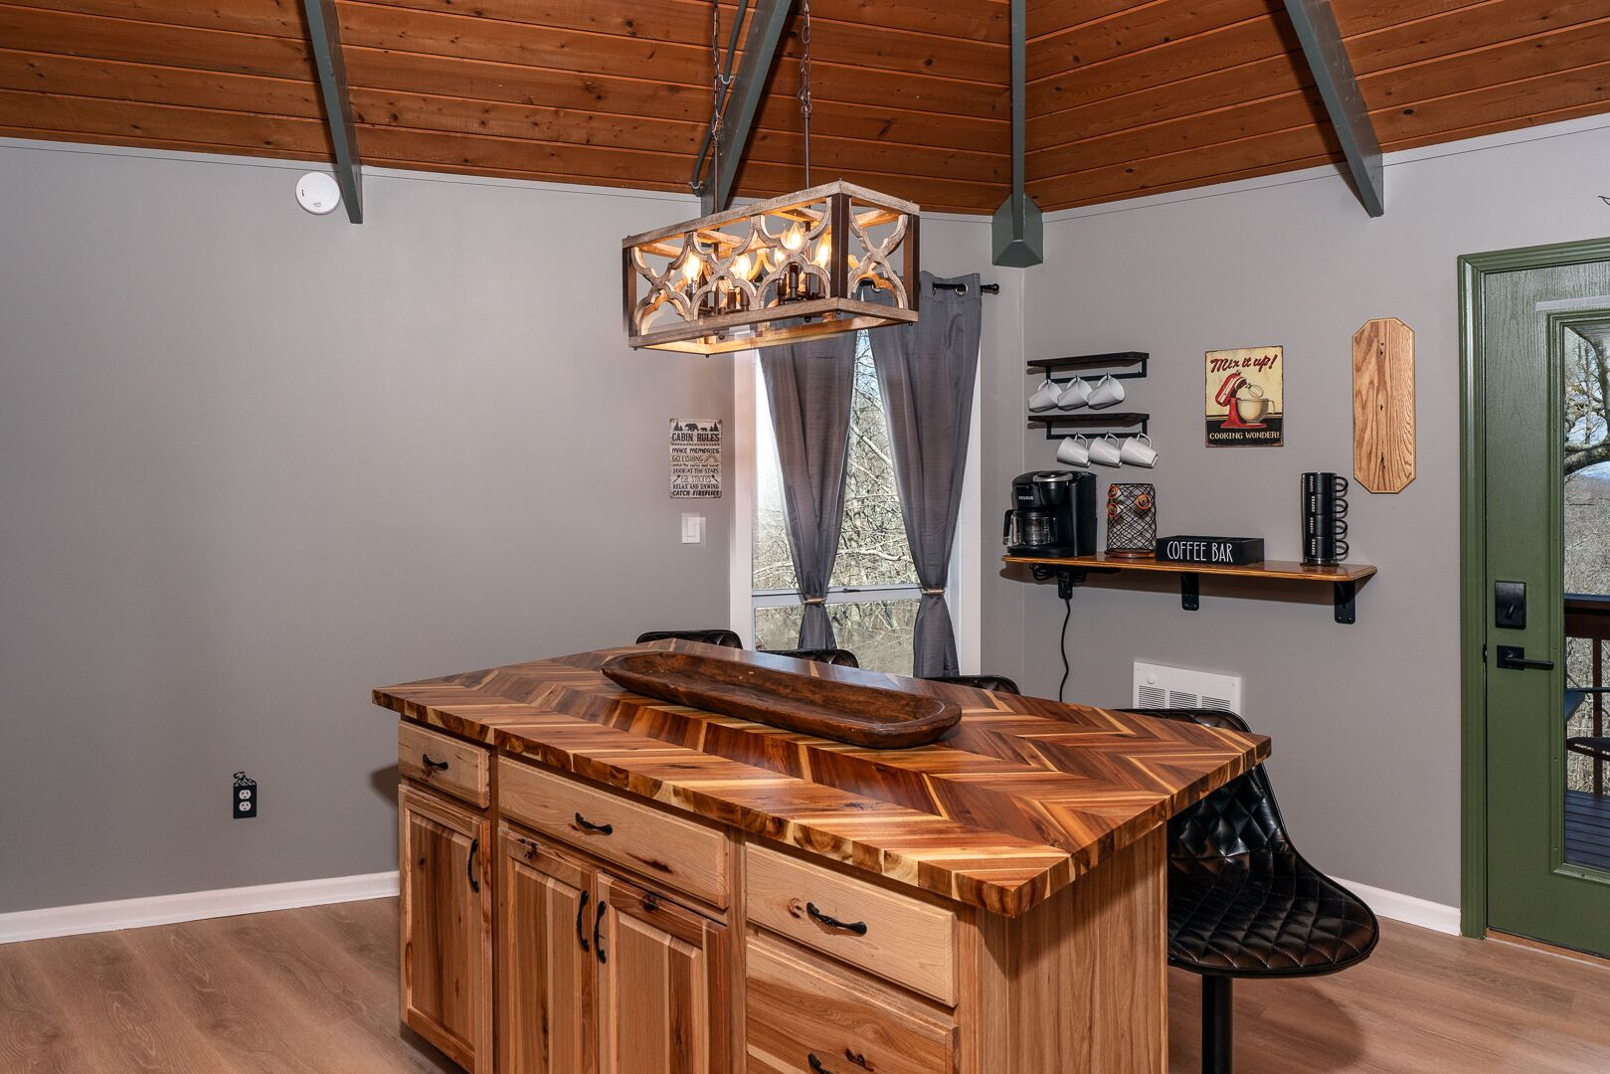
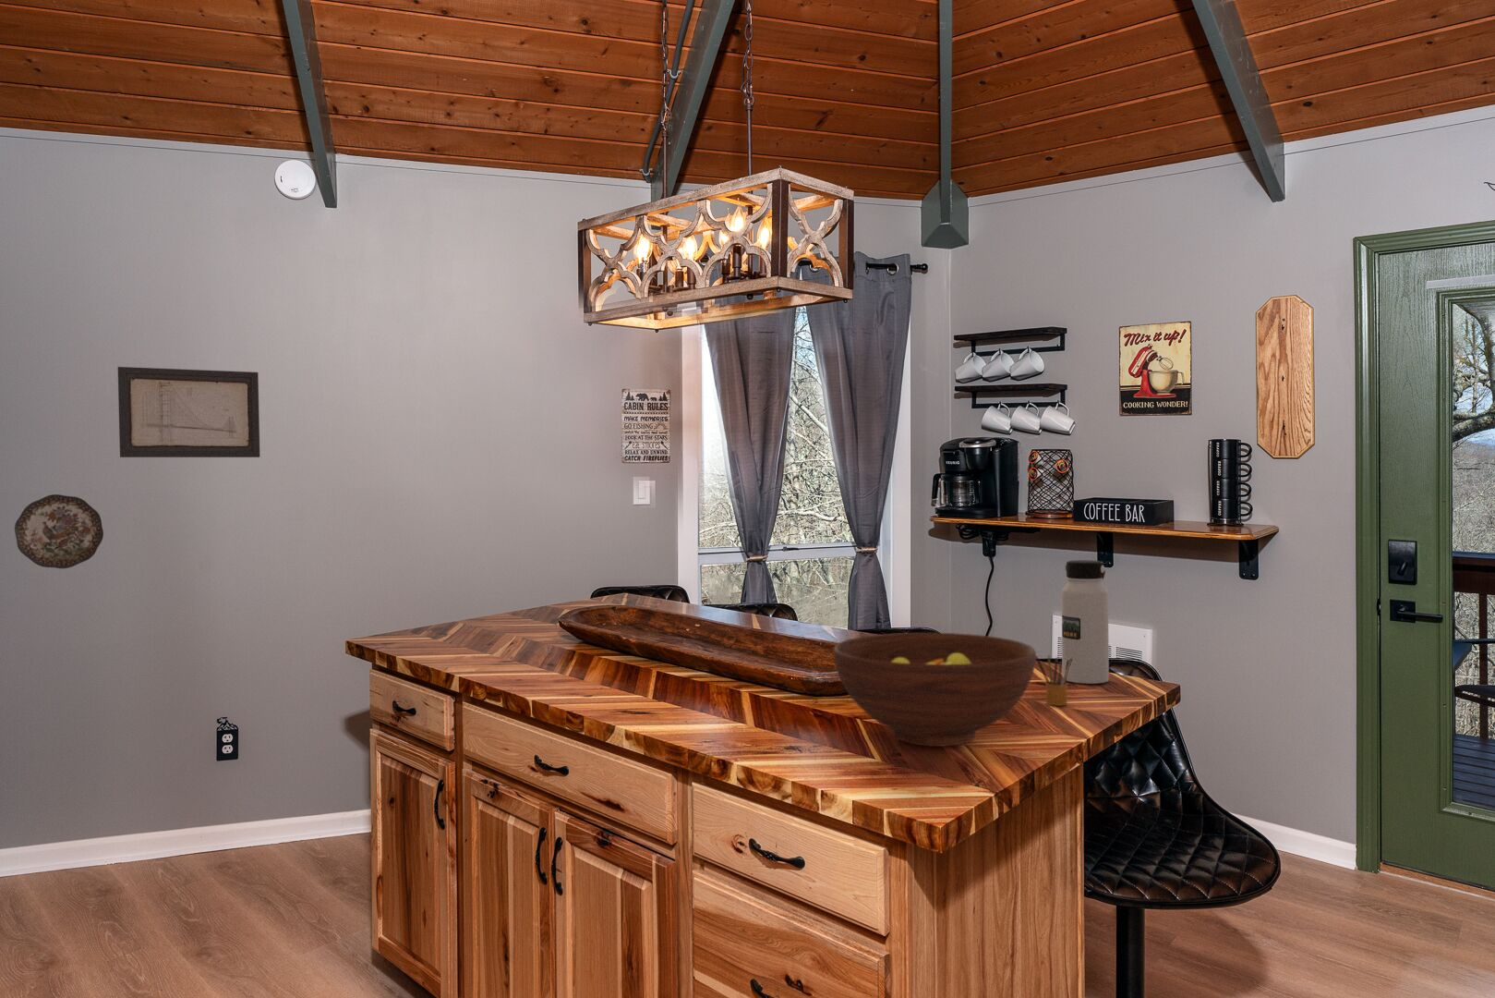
+ wall art (190, 413)
+ fruit bowl (933, 693)
+ pencil box (1054, 678)
+ decorative plate (59, 531)
+ water bottle (1084, 620)
